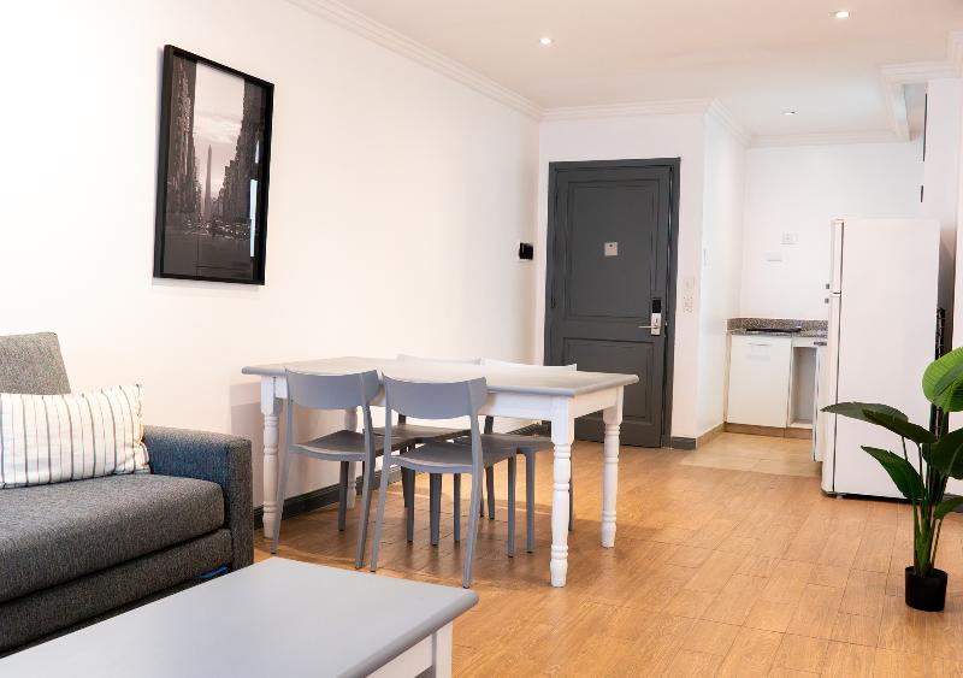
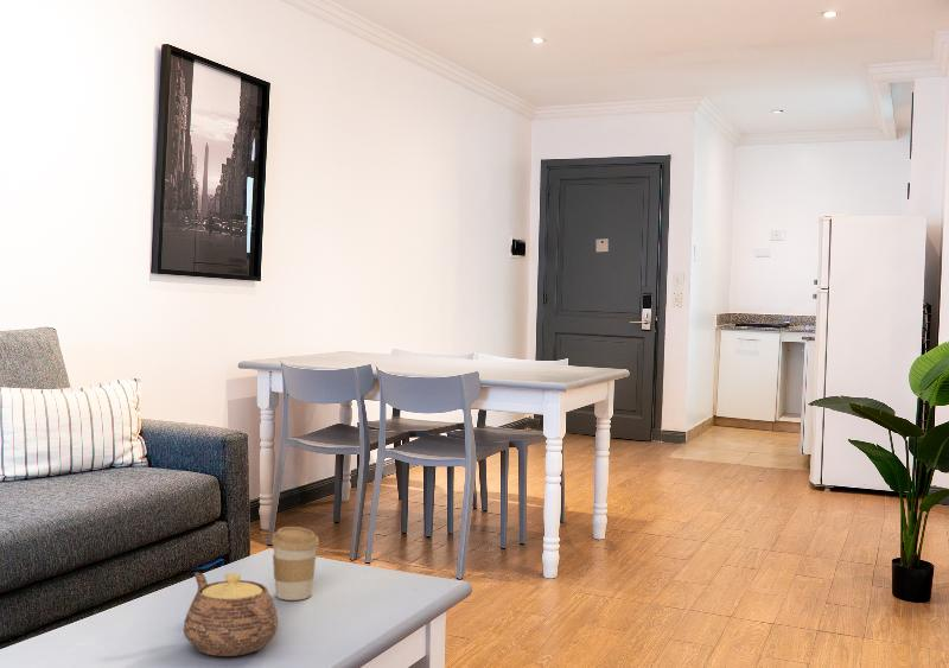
+ coffee cup (294, 562)
+ teapot (229, 609)
